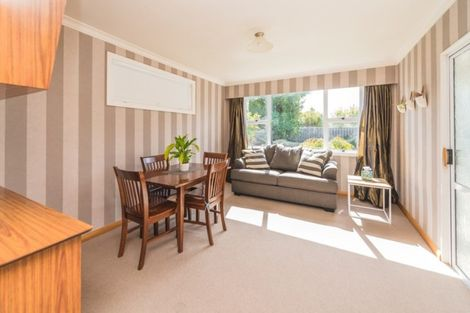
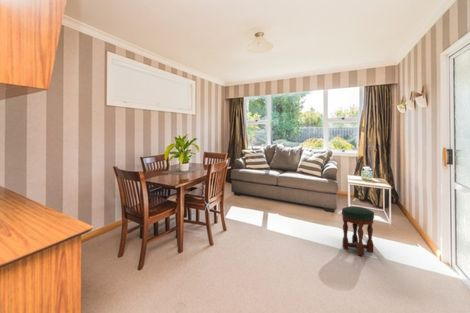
+ stool (356, 228)
